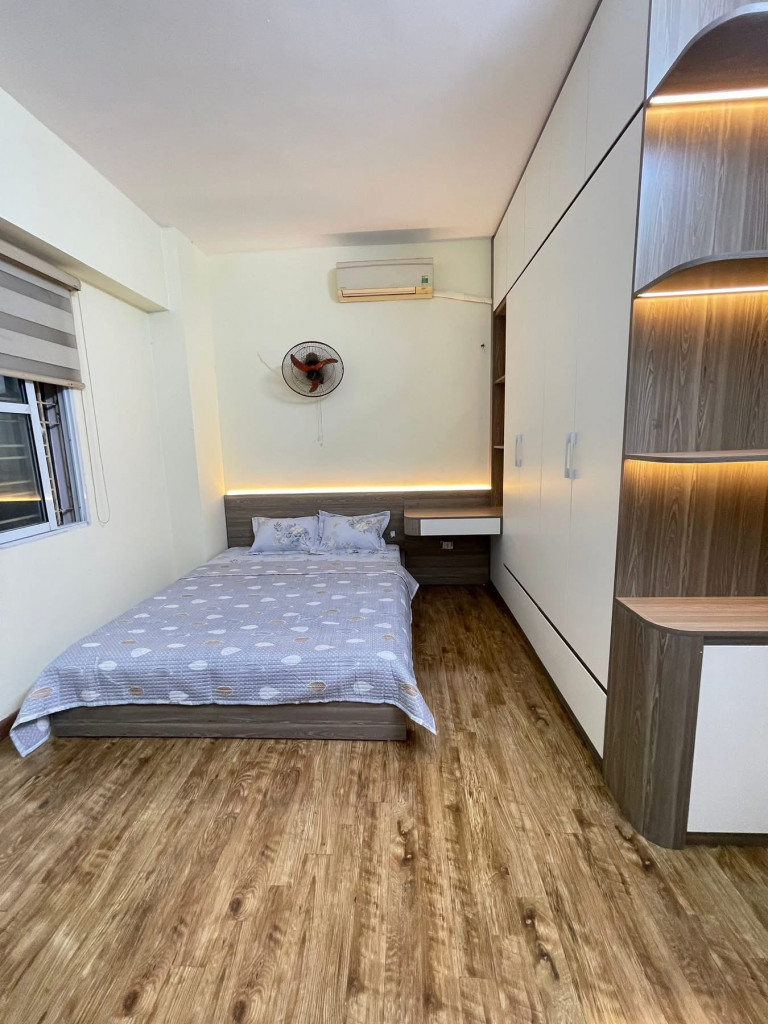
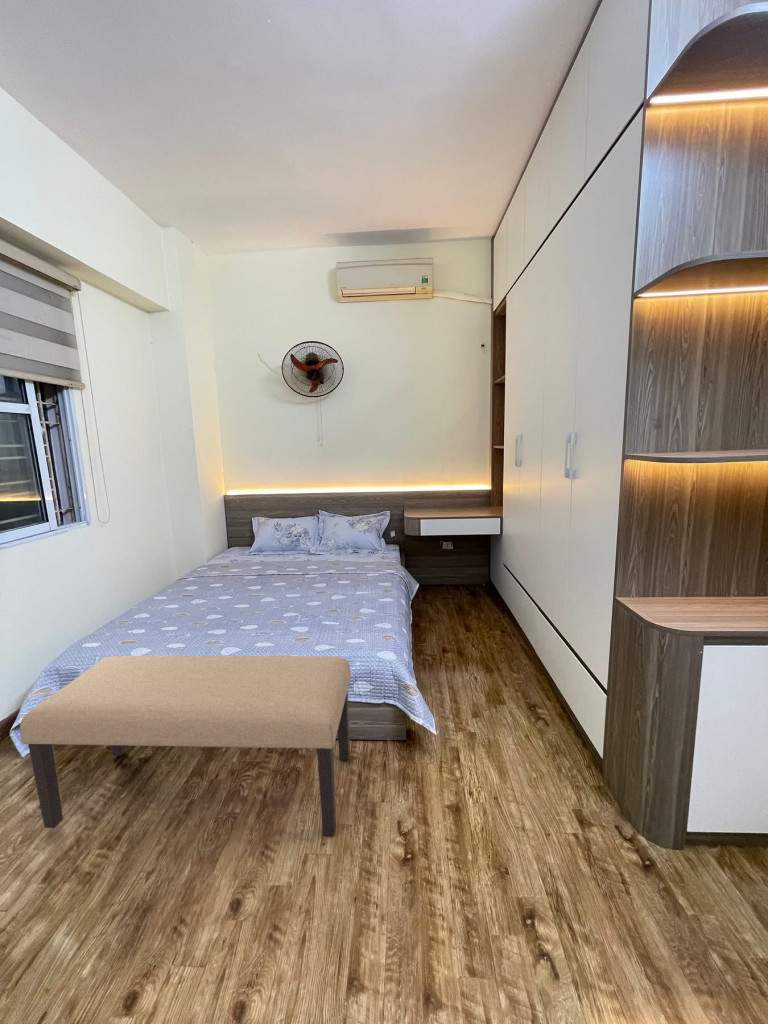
+ bench (206, 733)
